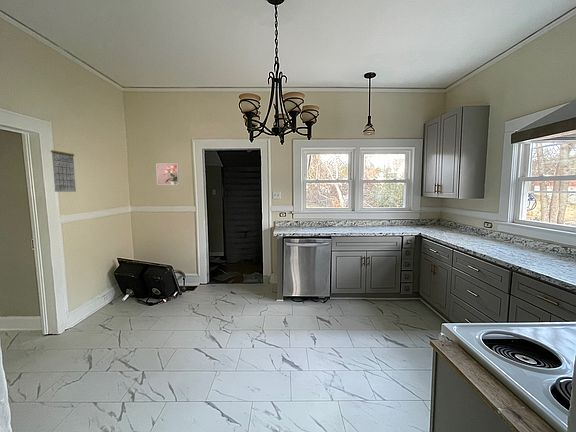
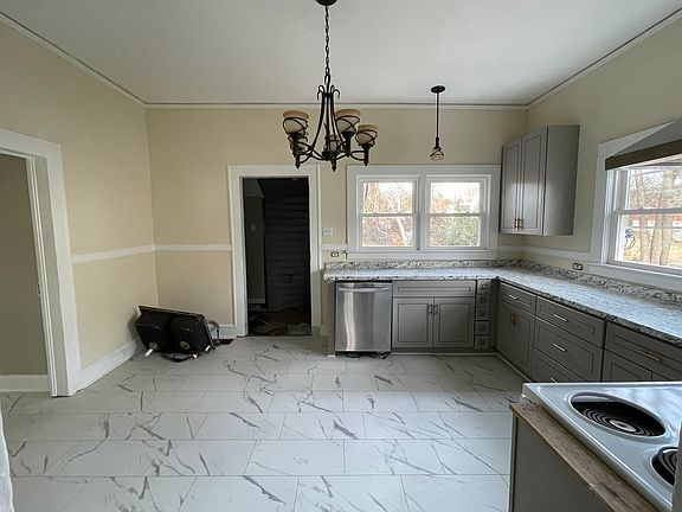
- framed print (167, 174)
- calendar (63, 167)
